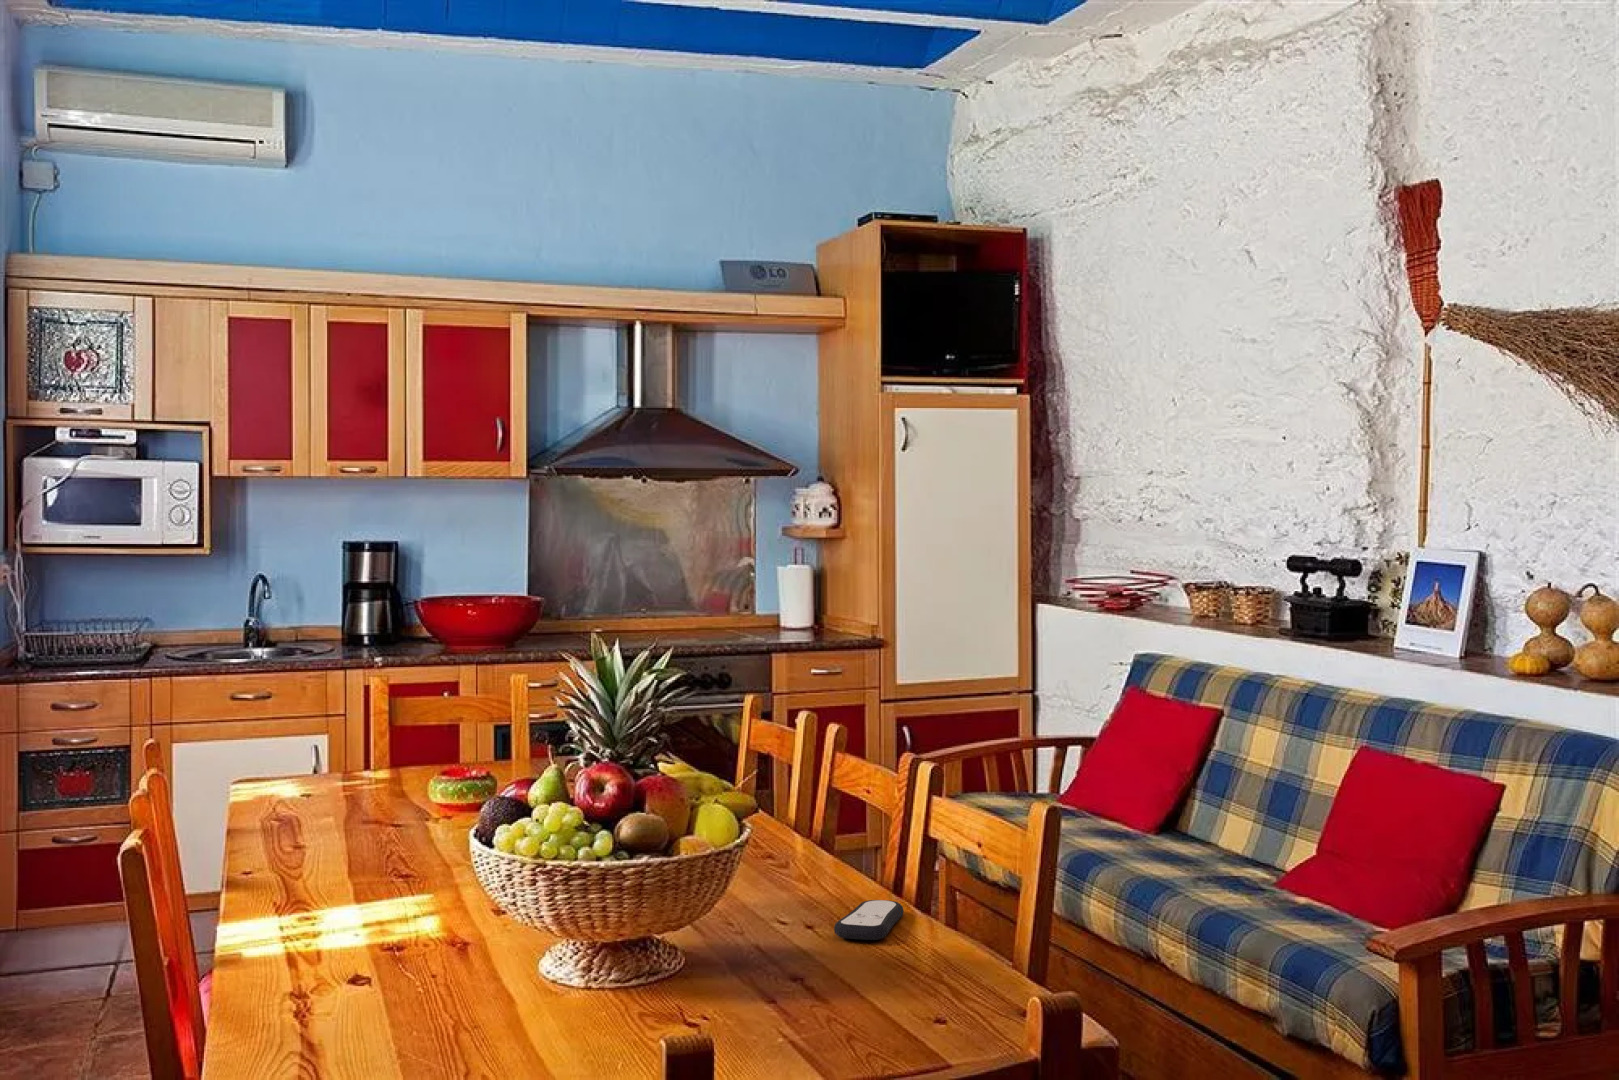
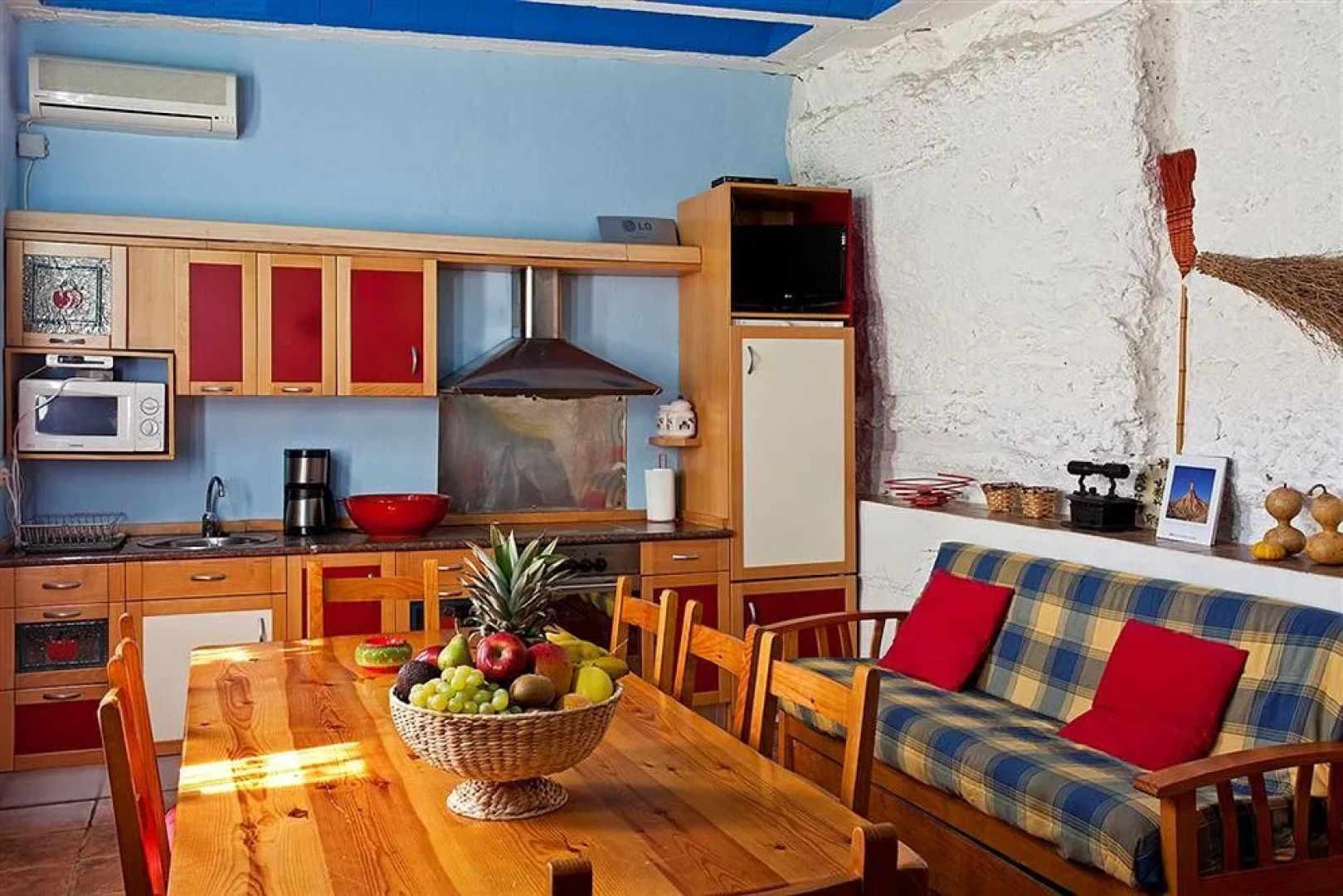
- remote control (872, 918)
